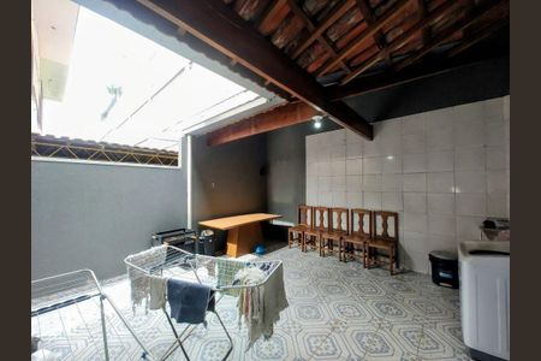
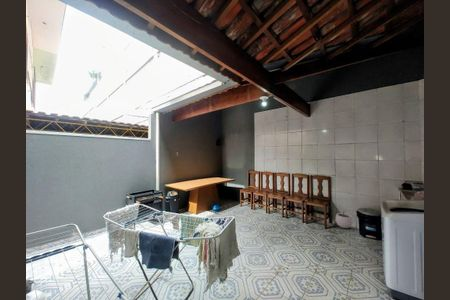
+ plant pot (343, 218)
